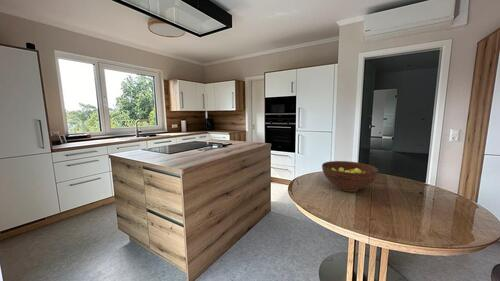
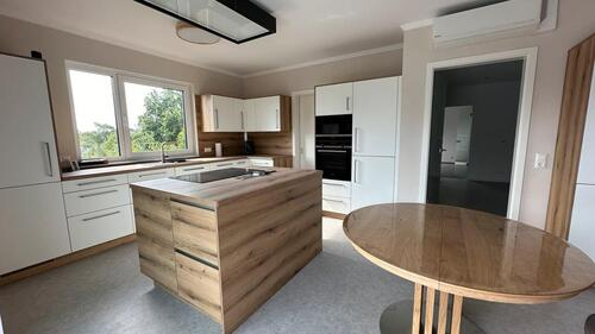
- fruit bowl (348, 177)
